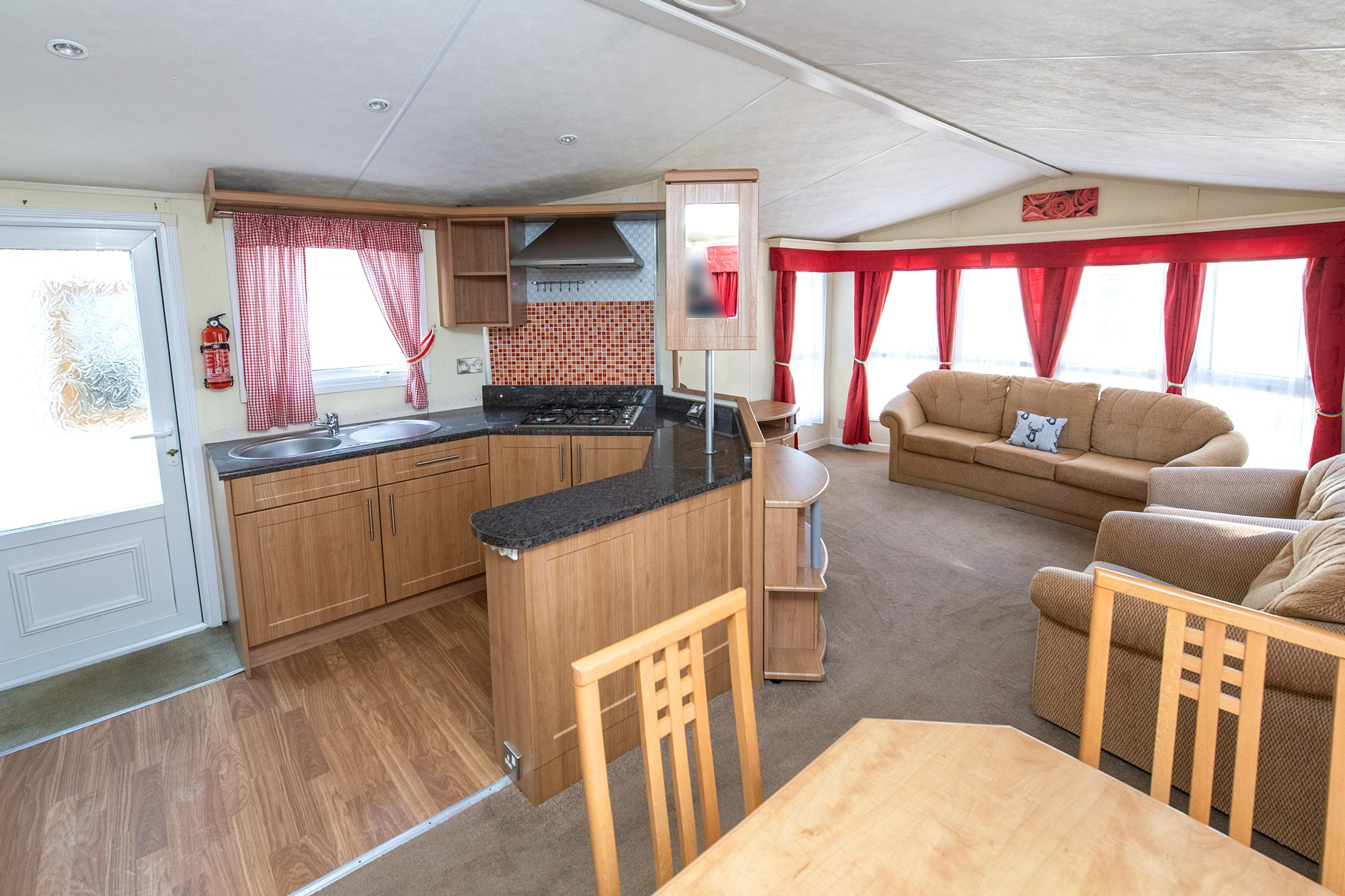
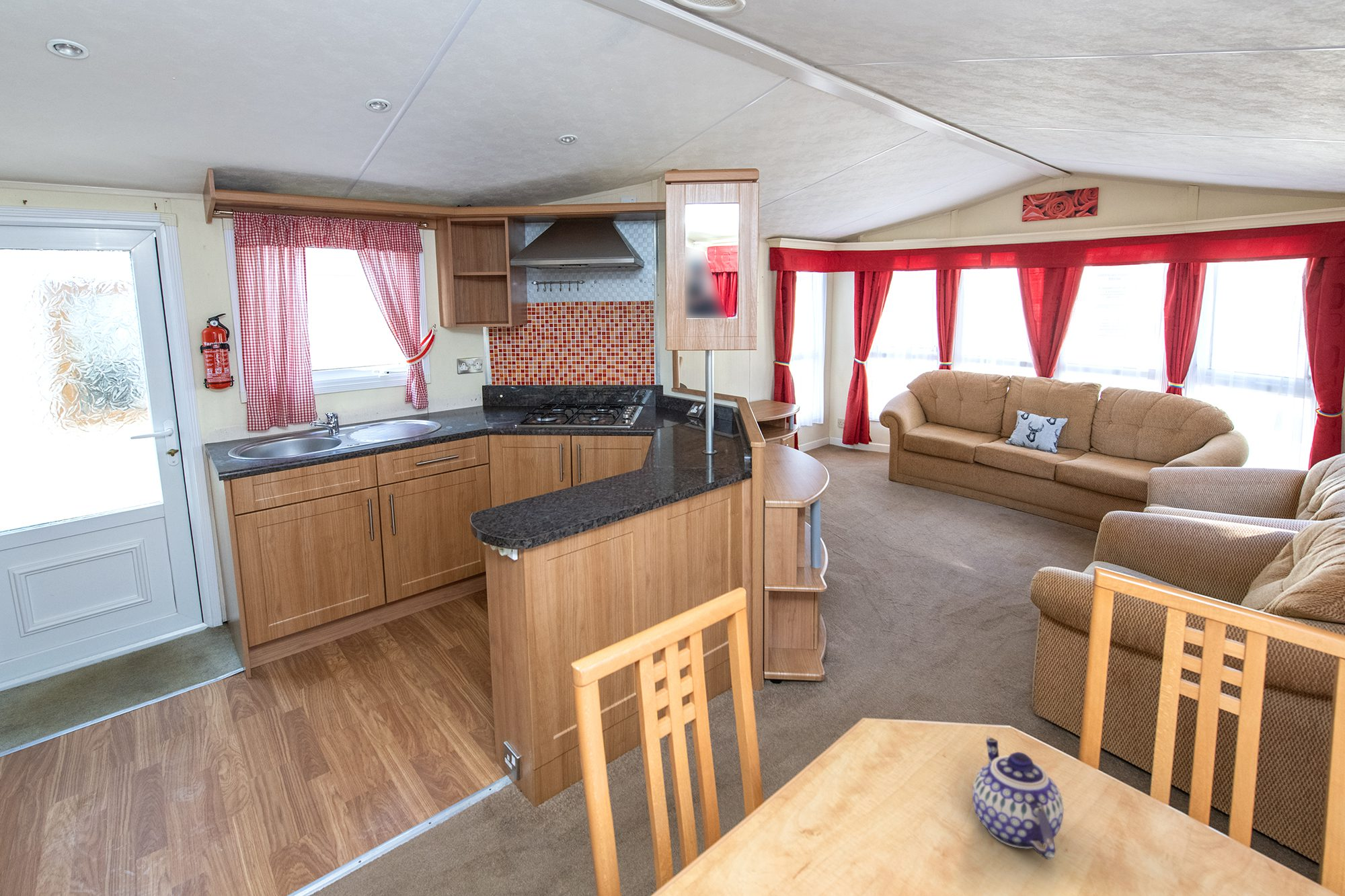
+ teapot (1016, 792)
